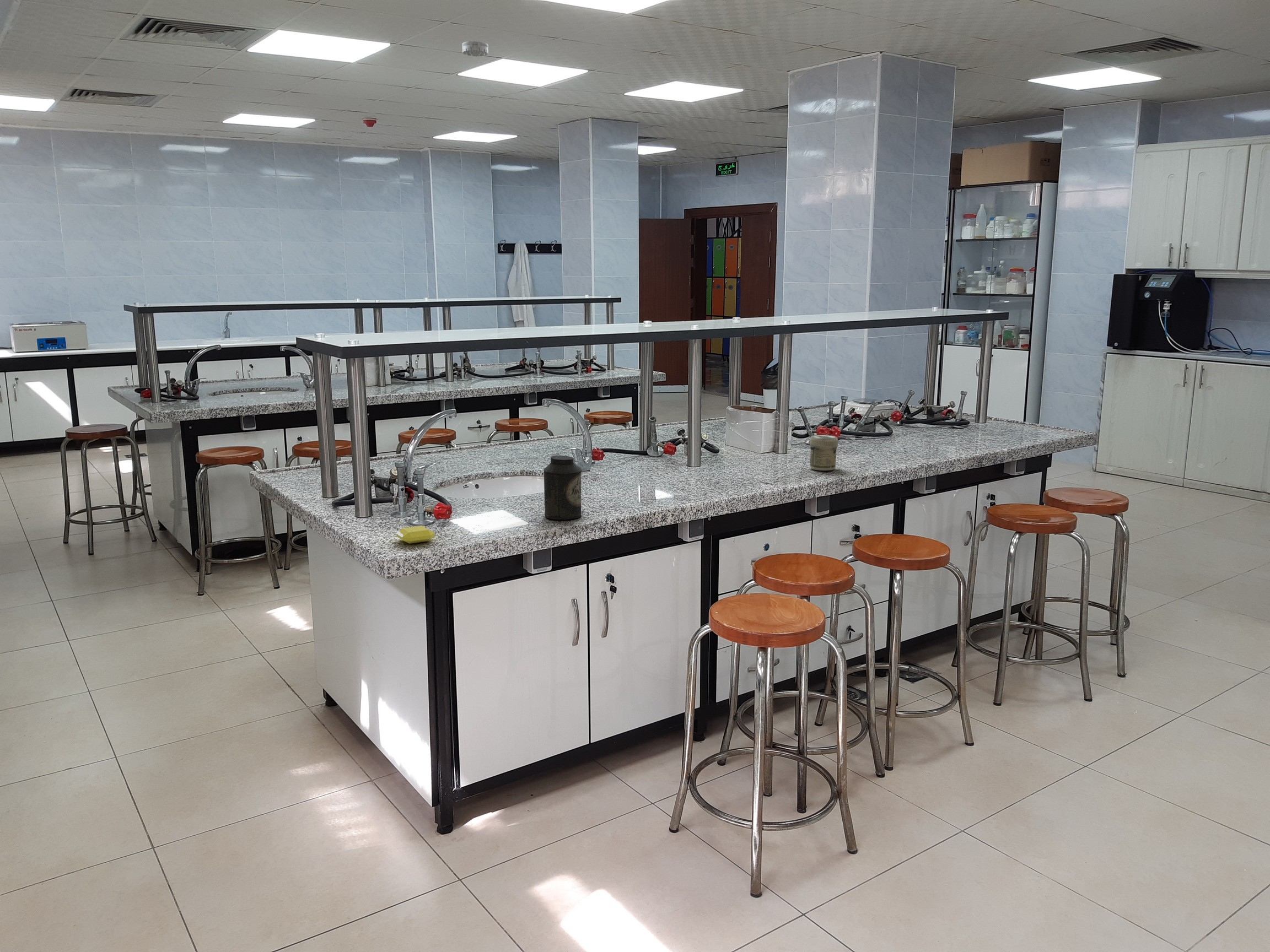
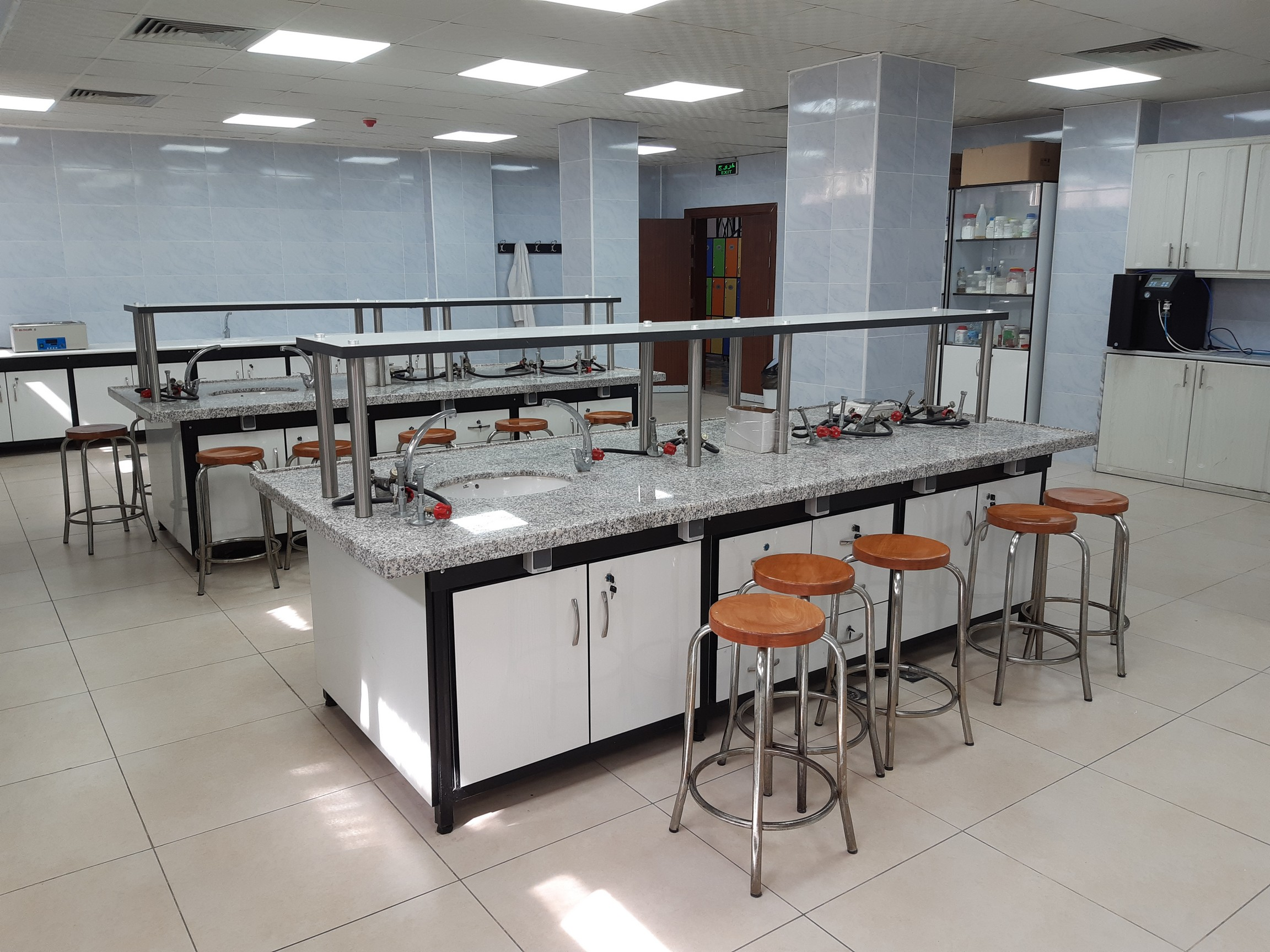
- smoke detector (475, 48)
- soap bar (416, 534)
- jar (823, 452)
- canister (562, 486)
